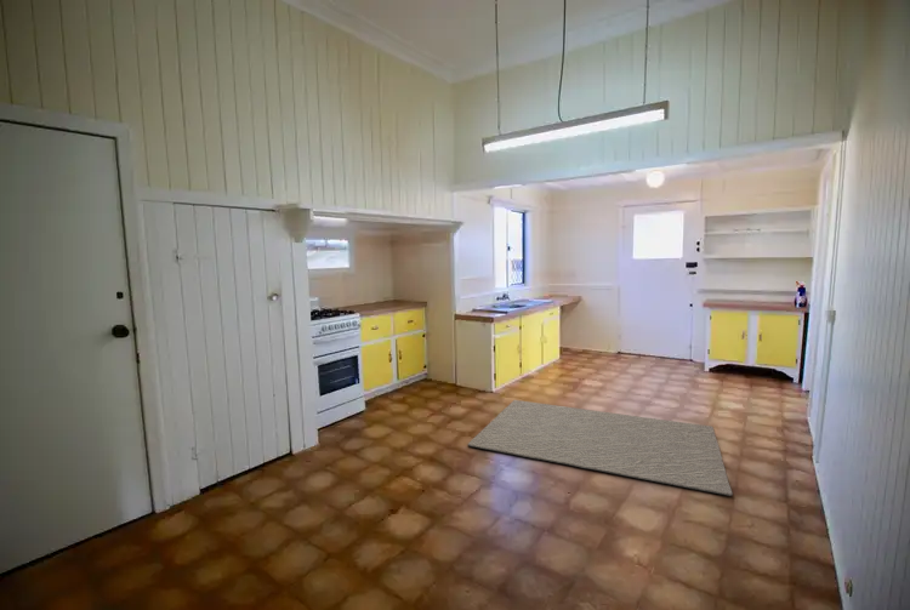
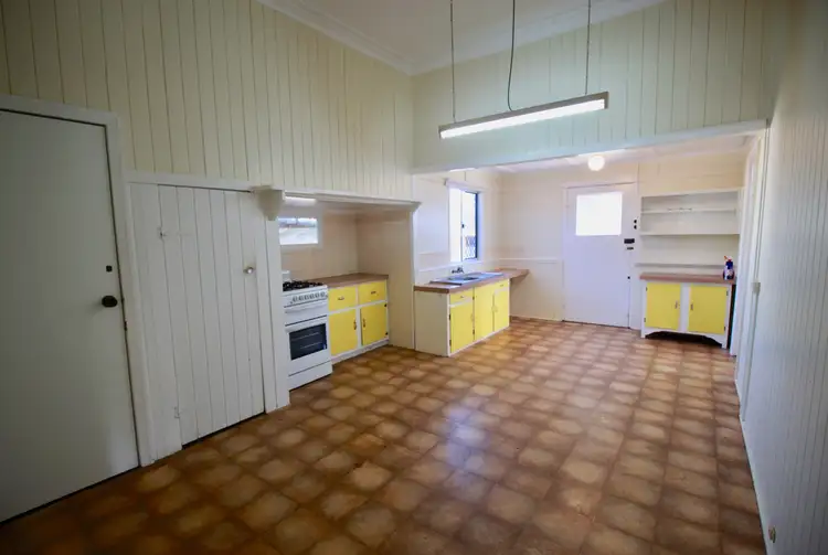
- rug (595, 435)
